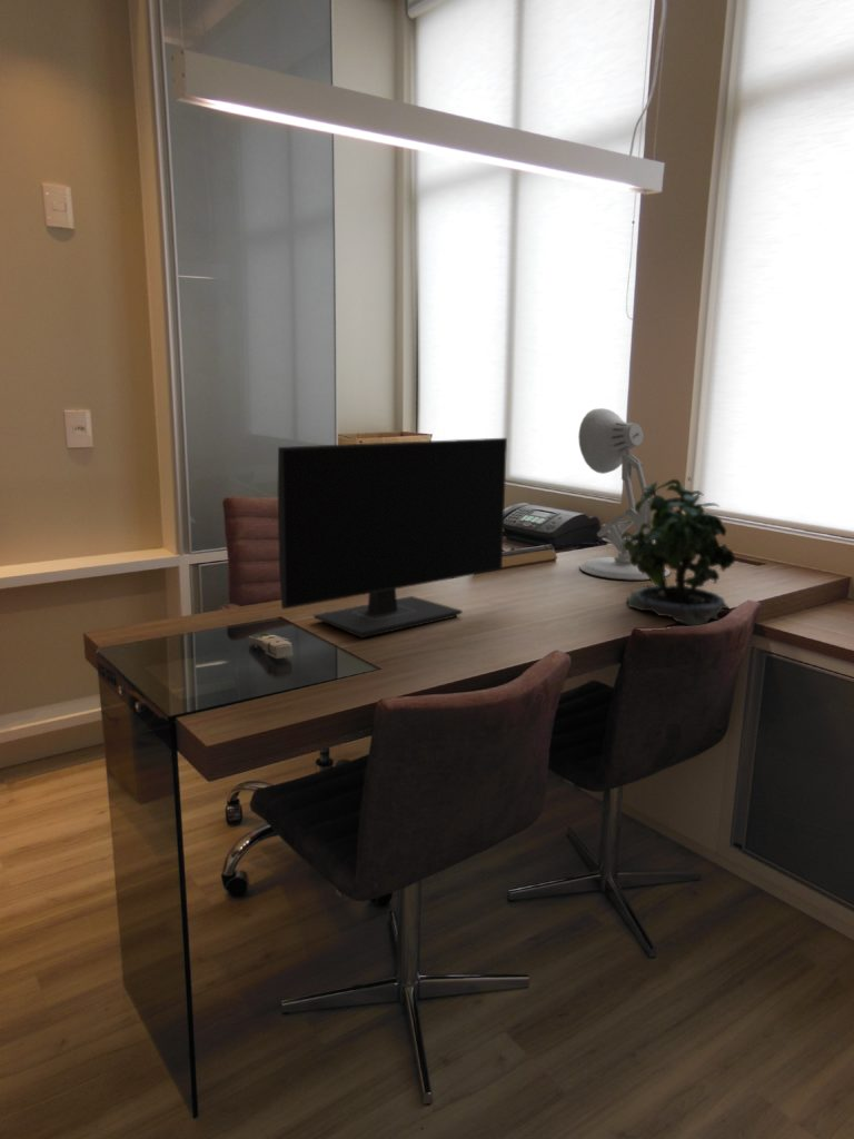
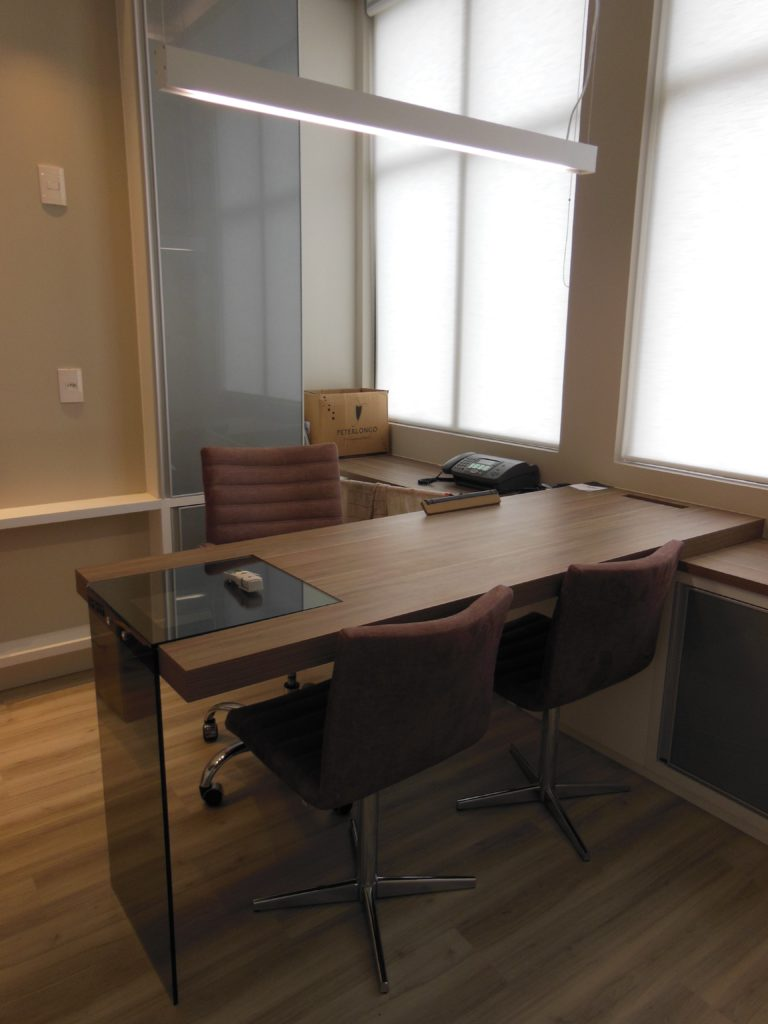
- potted plant (678, 542)
- monitor (389, 532)
- desk lamp (626, 491)
